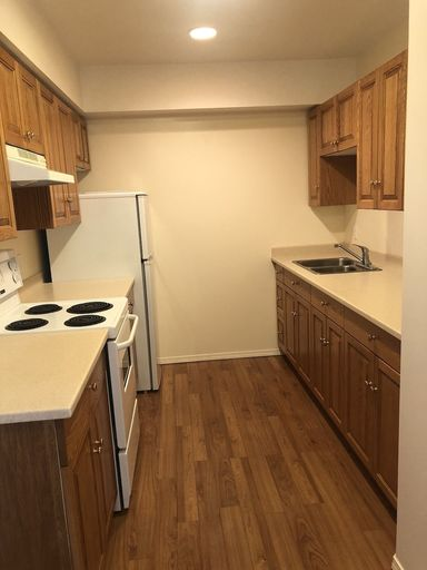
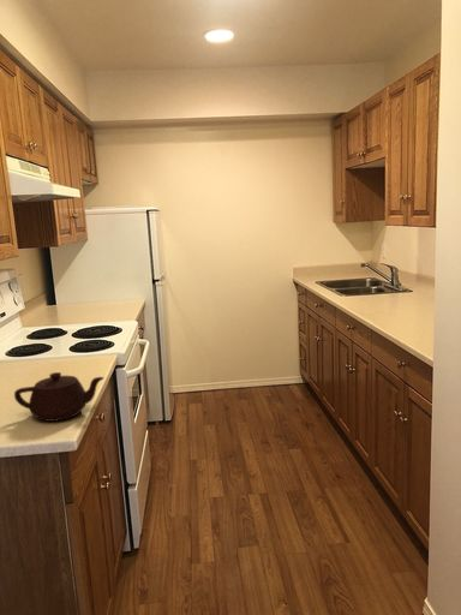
+ teapot (60, 393)
